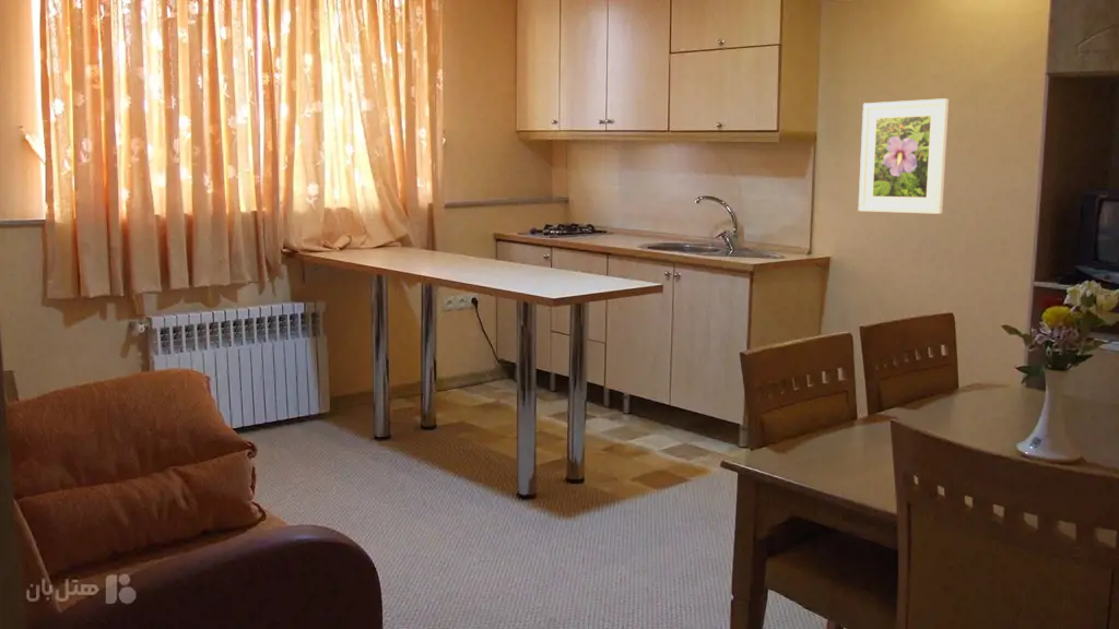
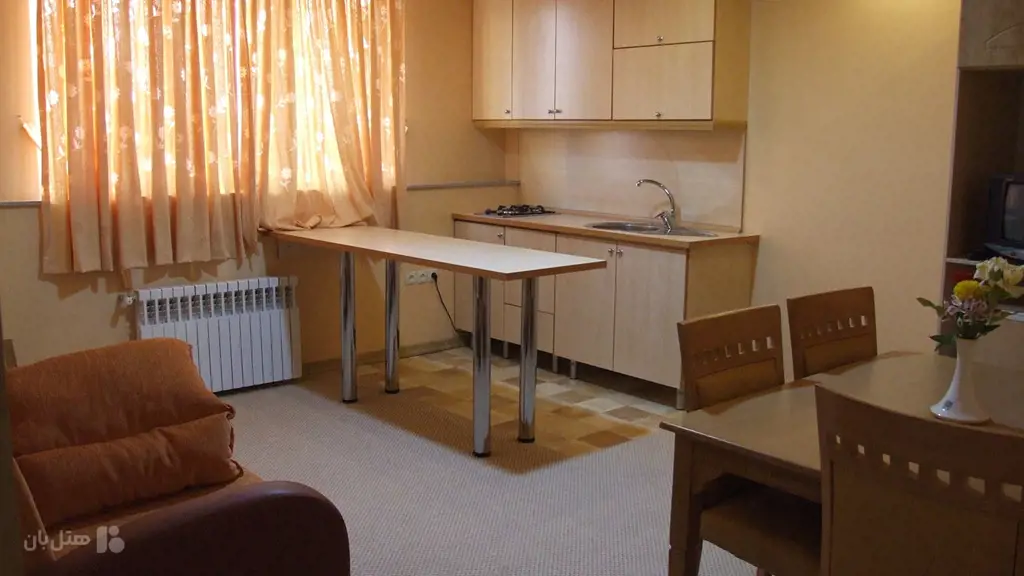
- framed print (902, 156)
